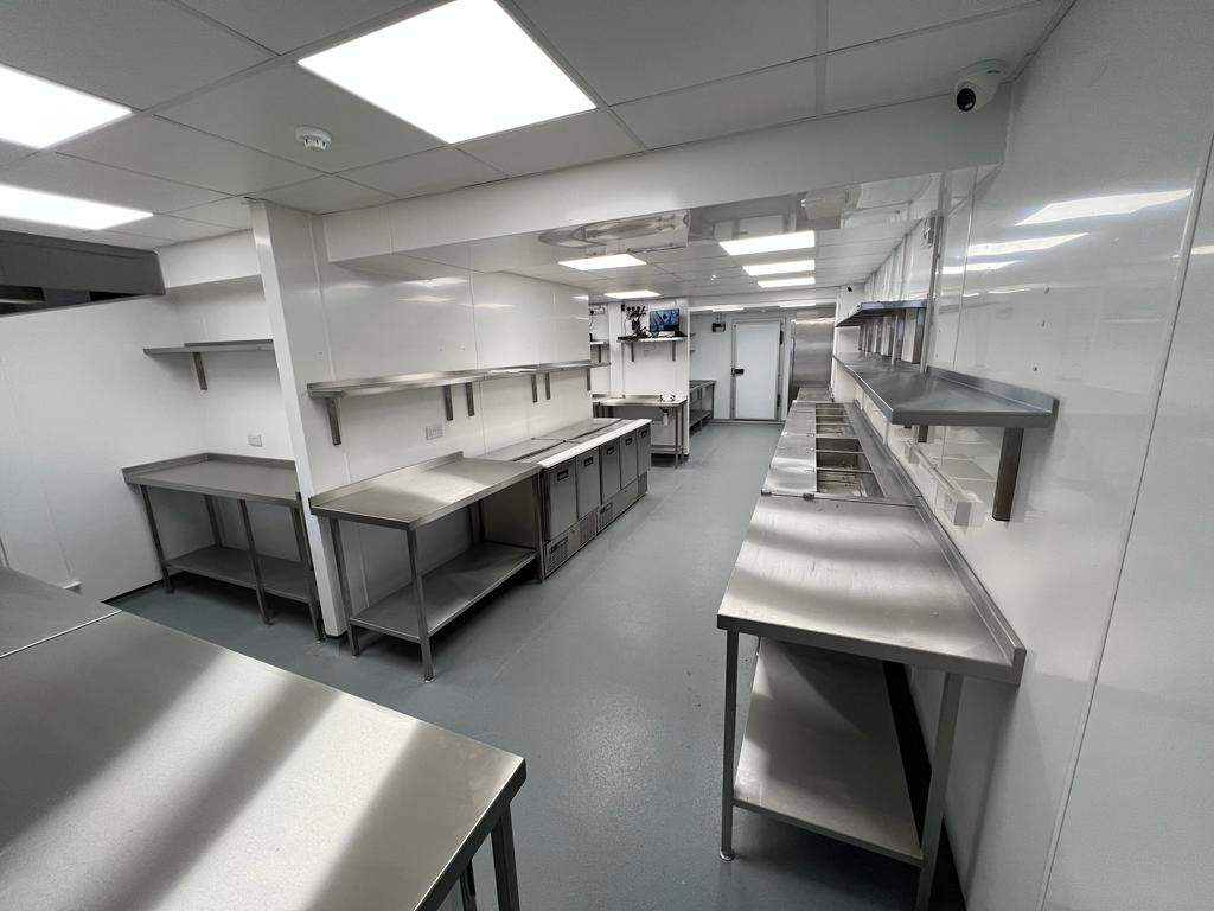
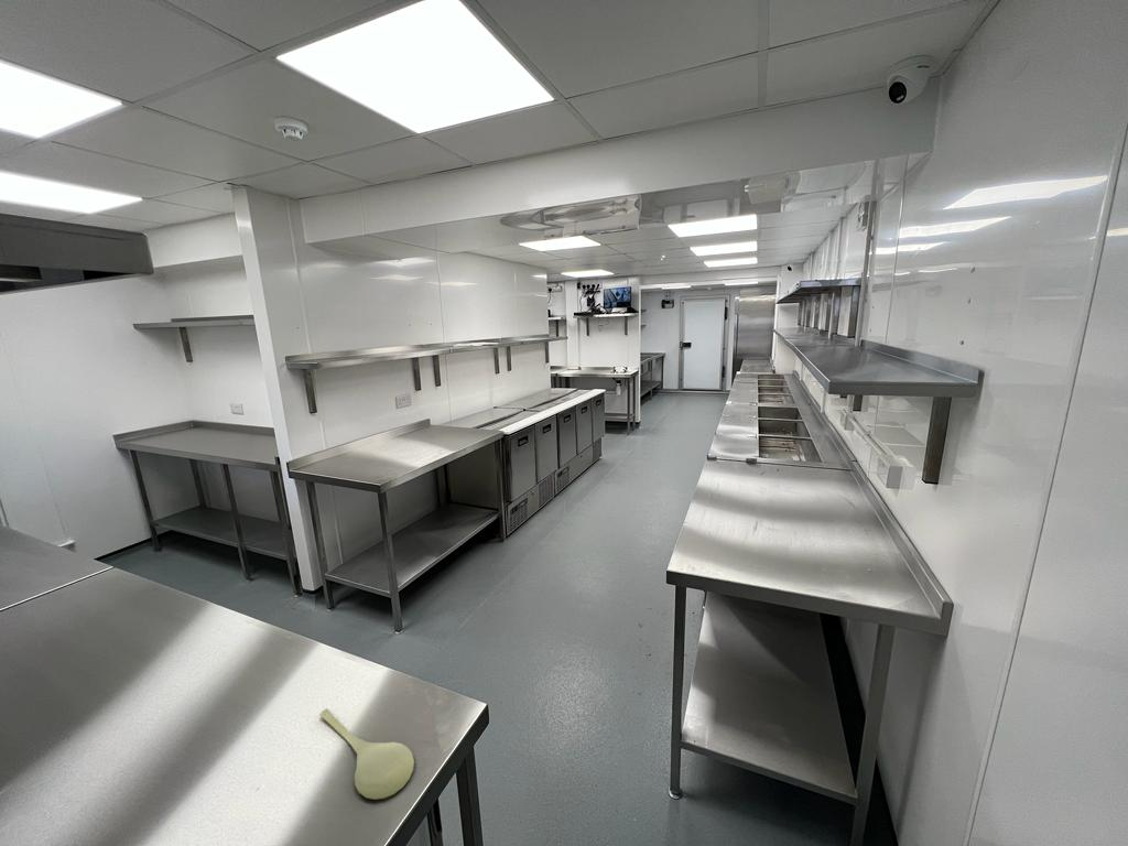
+ spoon (358, 744)
